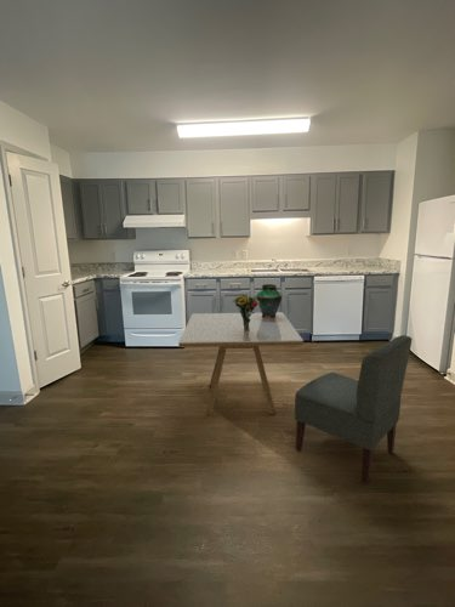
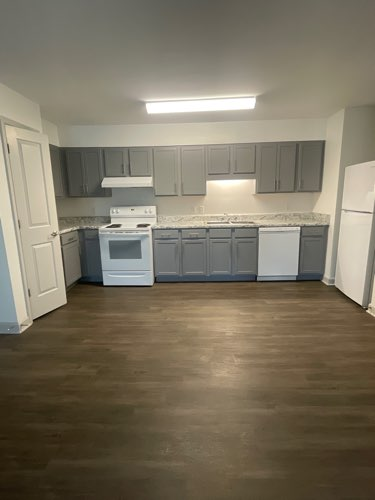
- chair (348, 395)
- bouquet (246, 312)
- vase (268, 300)
- dining table (239, 347)
